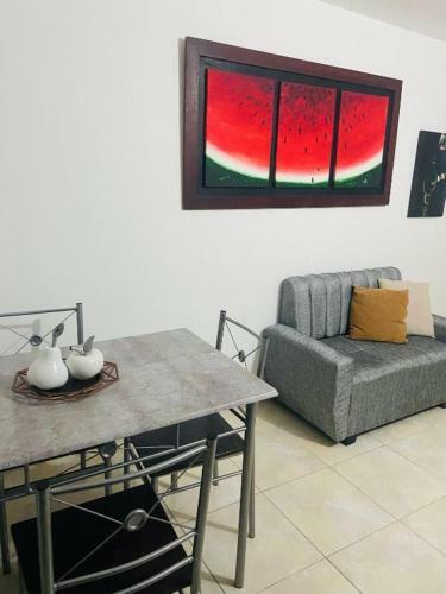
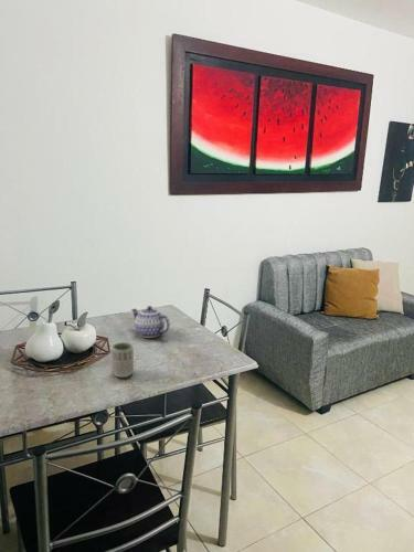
+ cup (123, 360)
+ teapot (149, 320)
